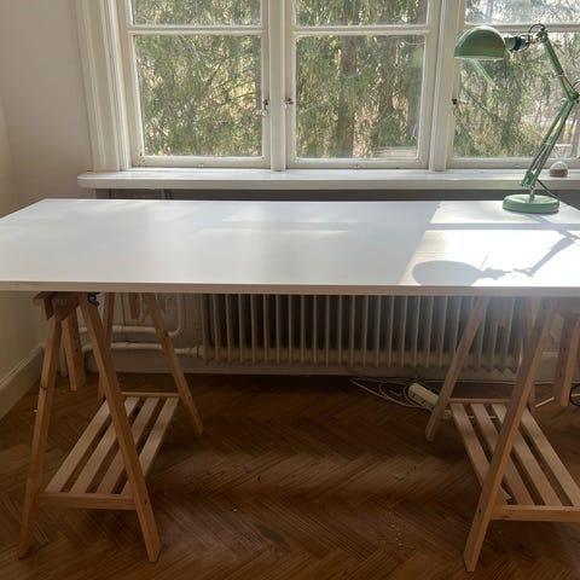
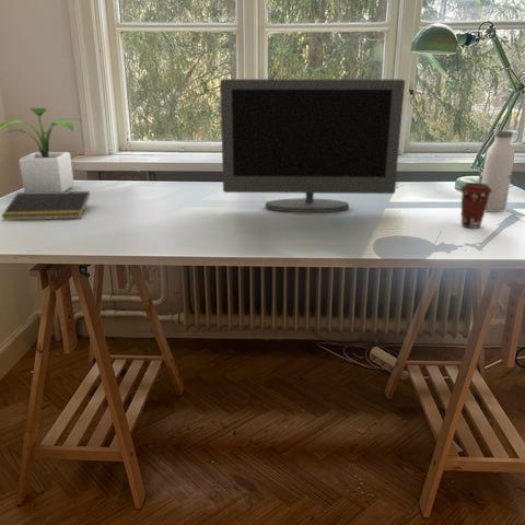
+ notepad (47, 205)
+ monitor (310, 145)
+ potted plant (47, 150)
+ coffee cup (474, 206)
+ water bottle (497, 171)
